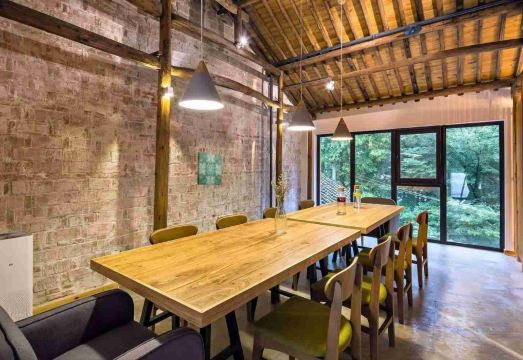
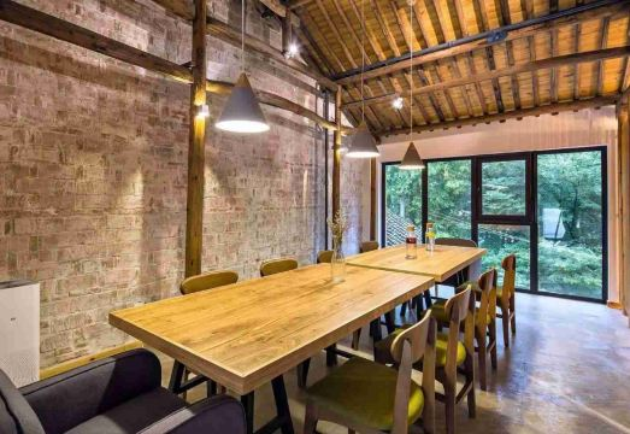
- wall art (210, 169)
